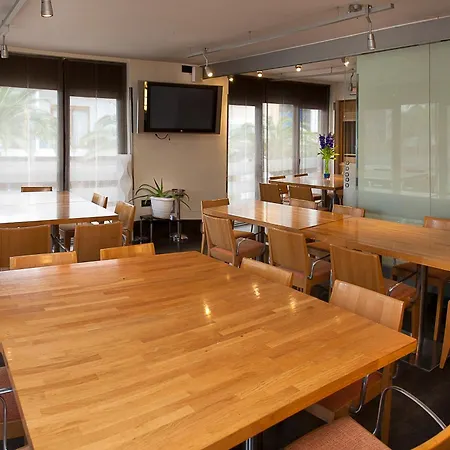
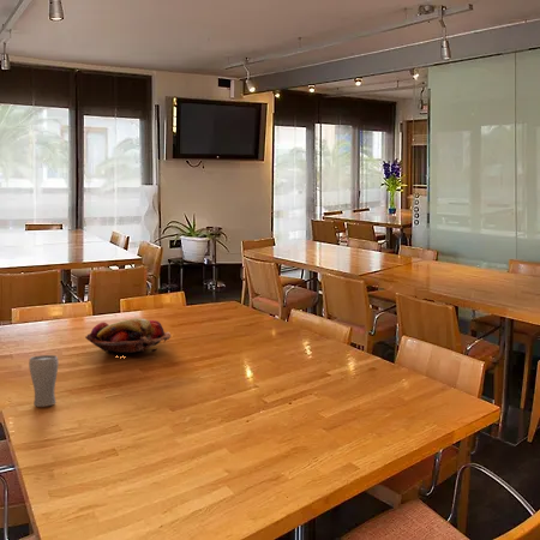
+ drinking glass (43, 380)
+ fruit basket (131, 335)
